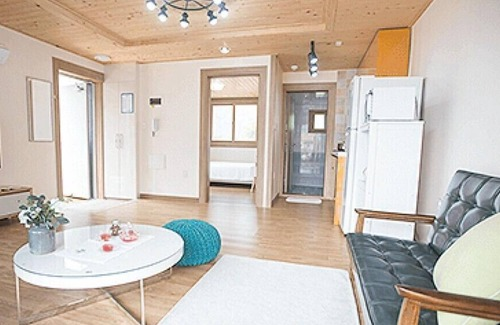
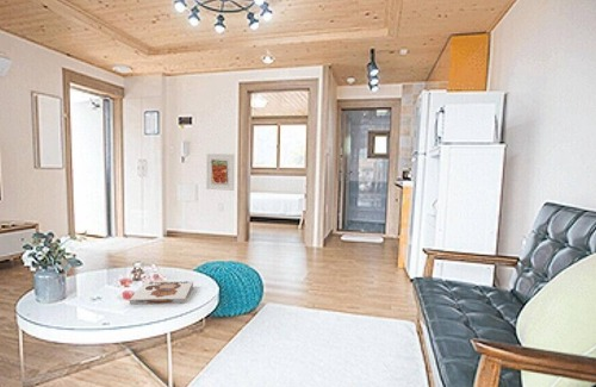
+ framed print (219, 171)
+ board game (163, 292)
